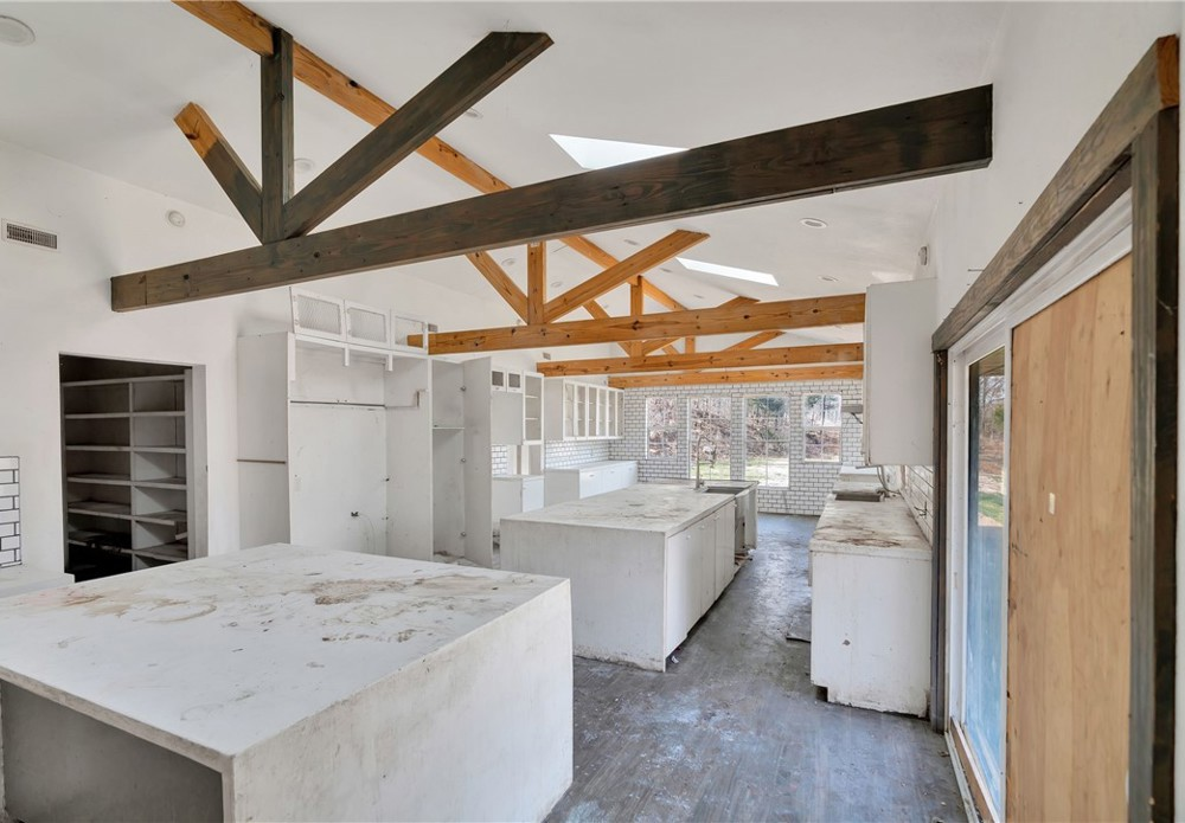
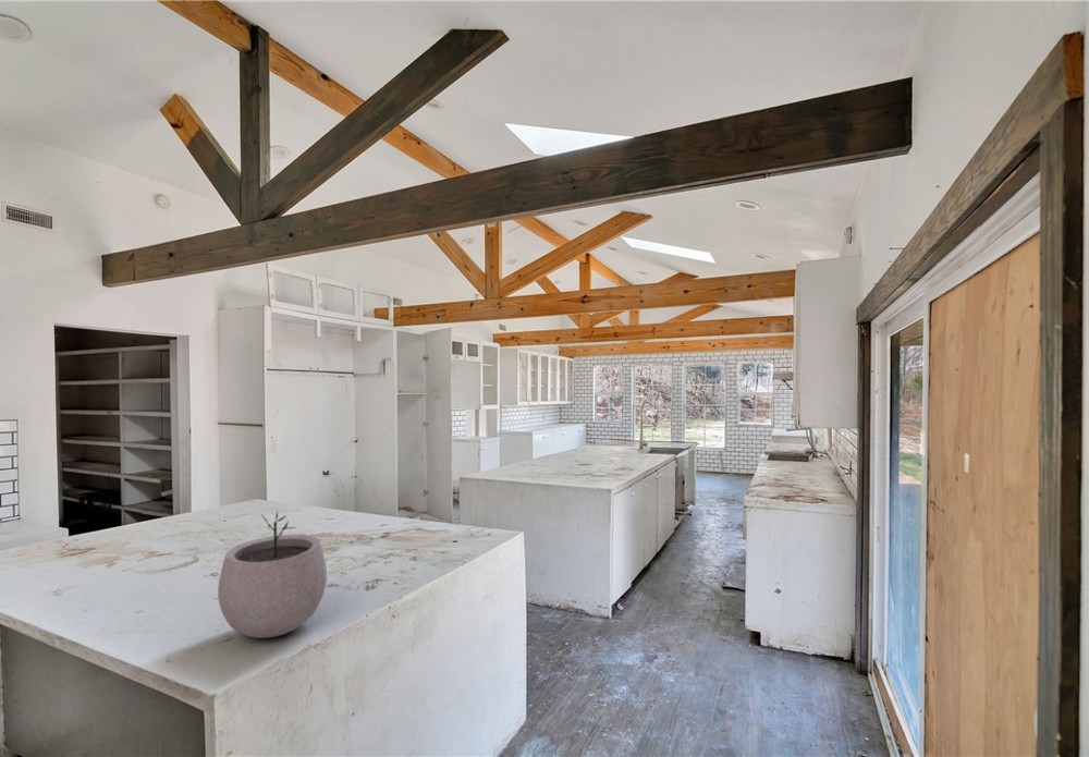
+ plant pot (274, 570)
